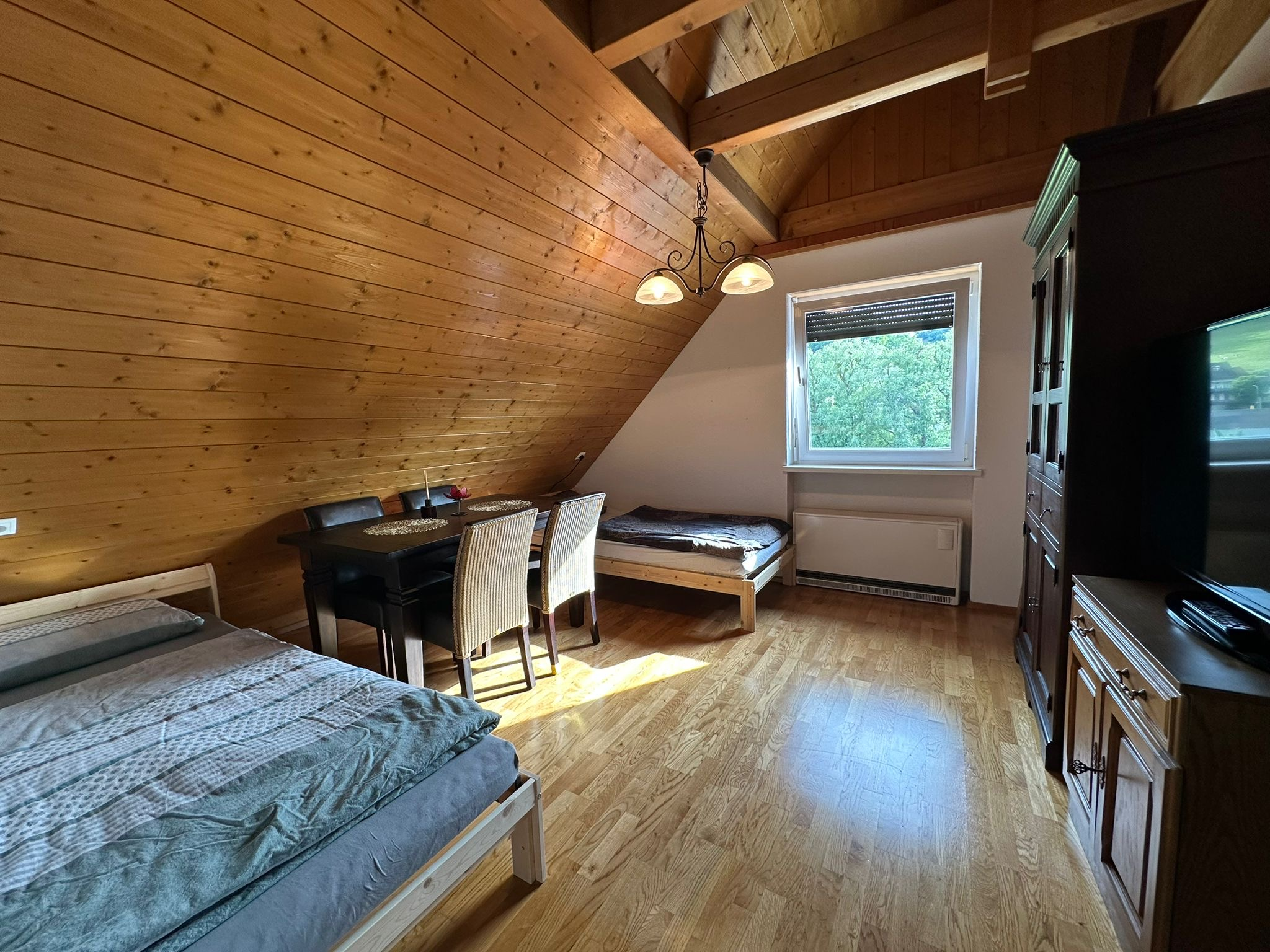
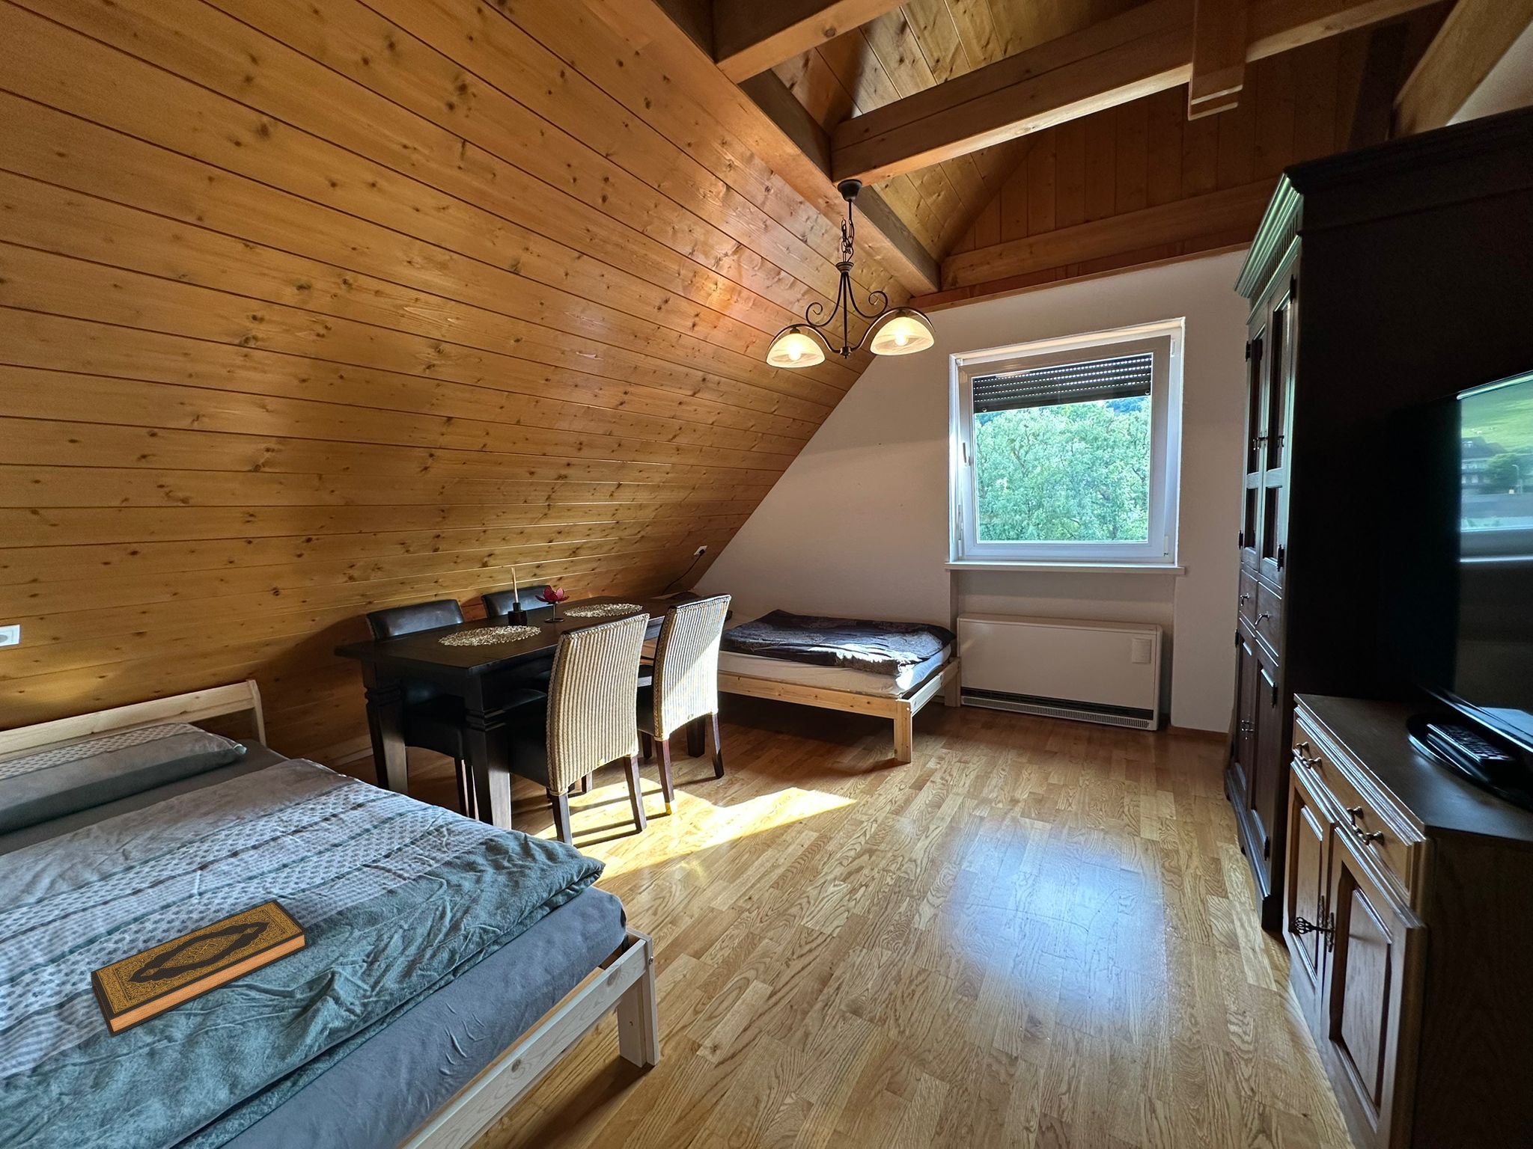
+ hardback book (204, 957)
